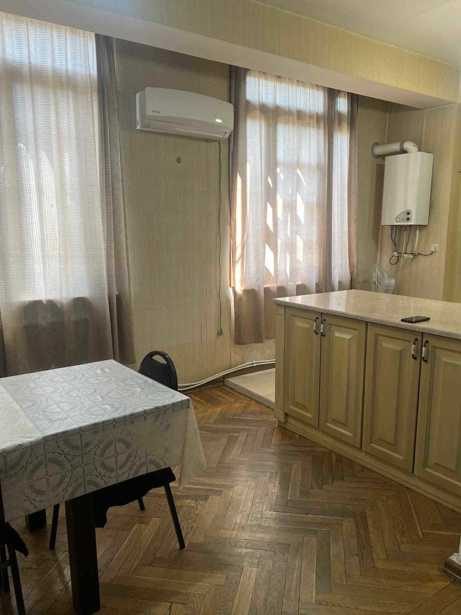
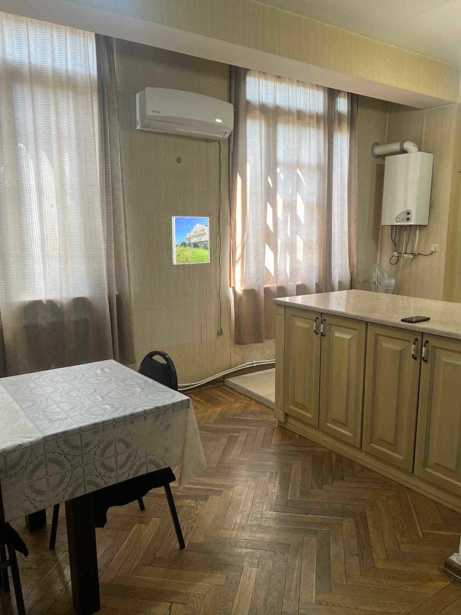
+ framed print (191, 240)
